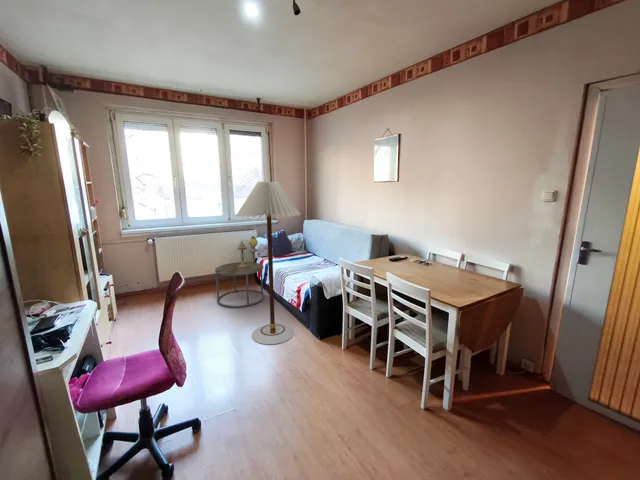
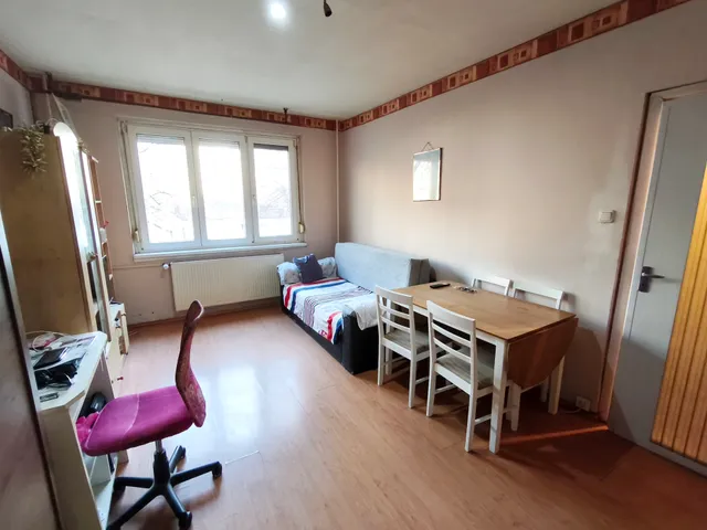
- table lamp (250, 251)
- side table (235, 283)
- floor lamp (270, 261)
